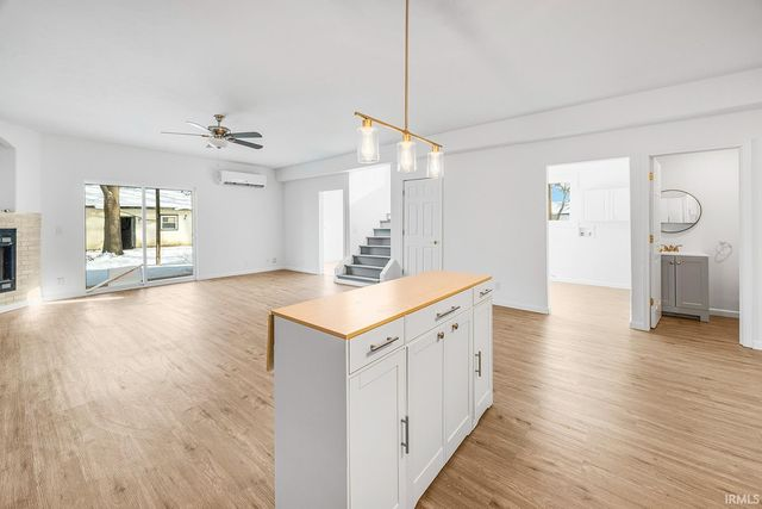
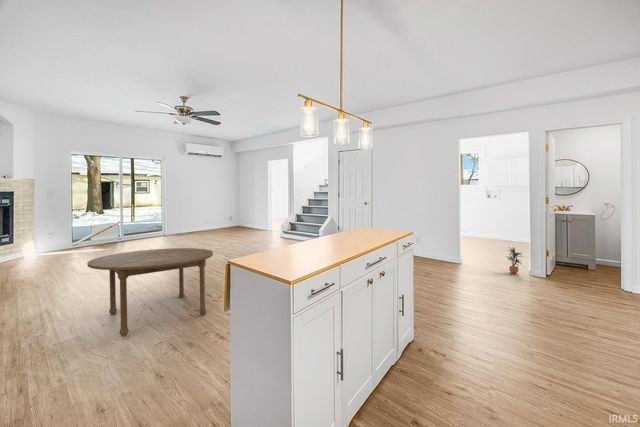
+ dining table (153, 272)
+ potted plant (515, 260)
